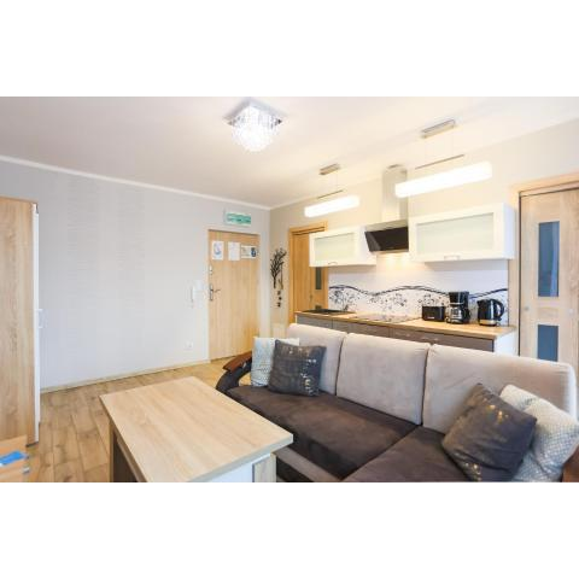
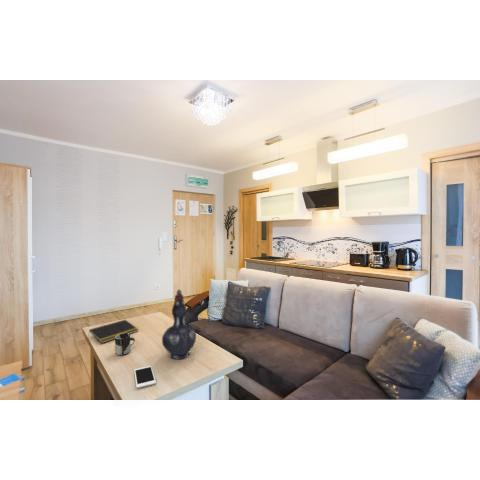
+ cup (125, 343)
+ notepad (114, 330)
+ decorative vase (179, 322)
+ cell phone (144, 376)
